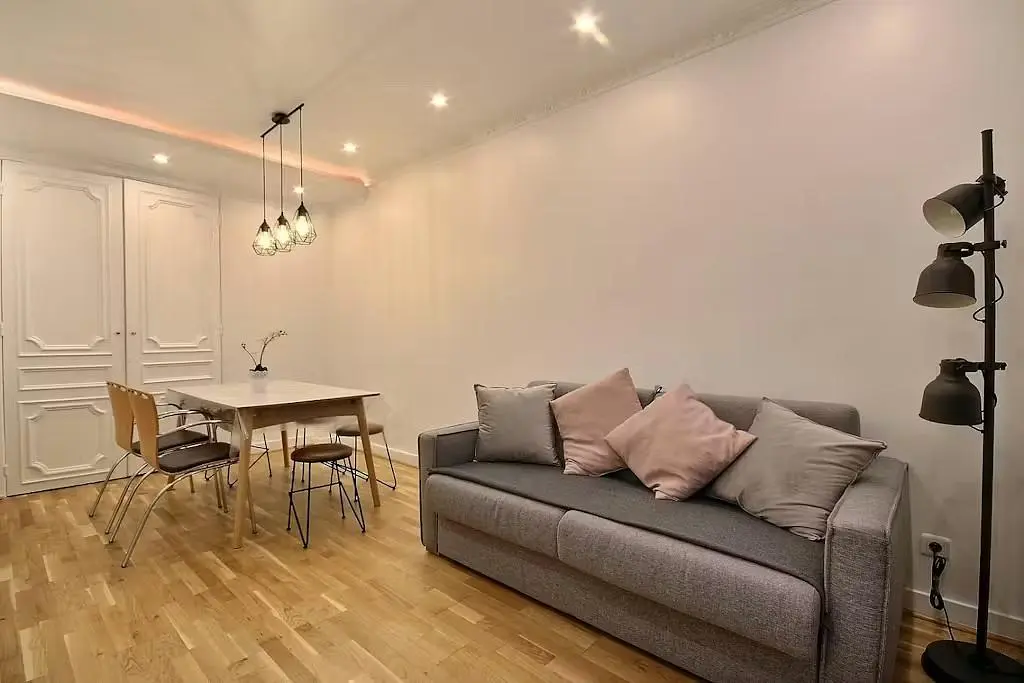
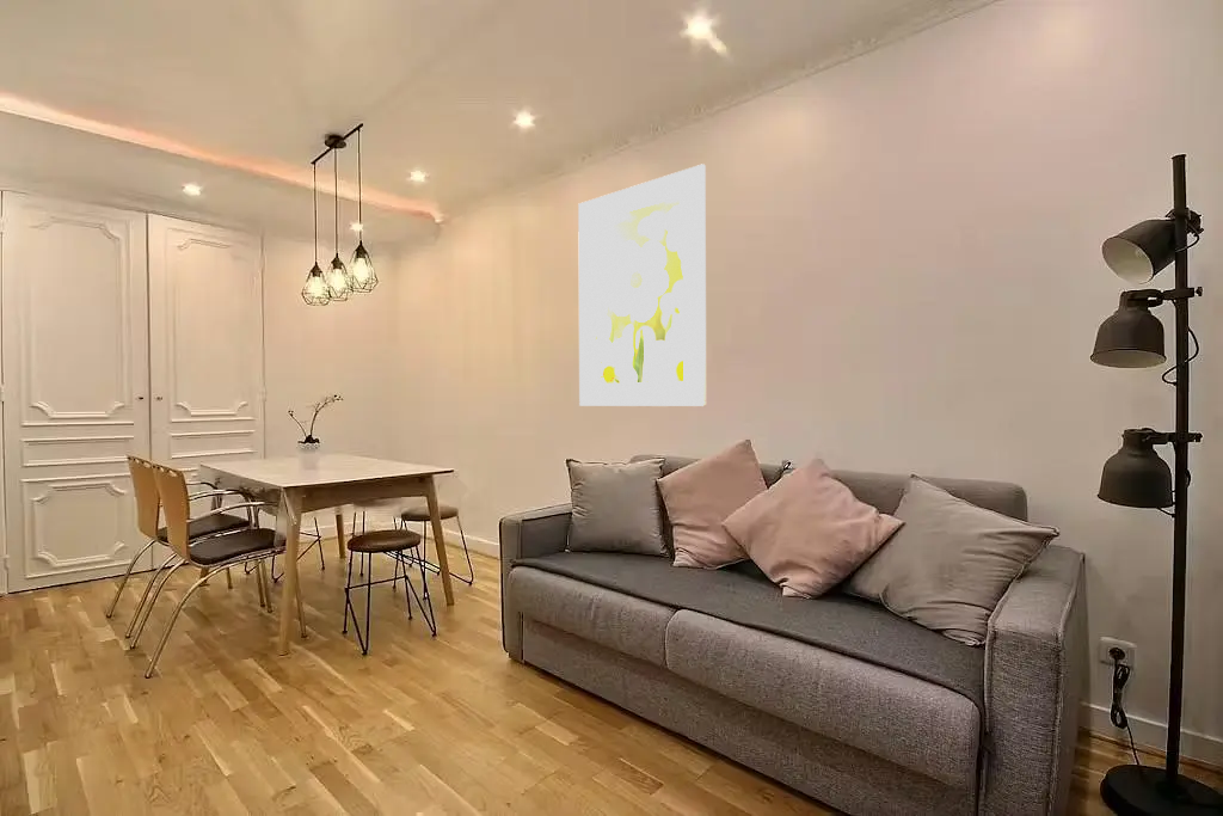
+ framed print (637, 295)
